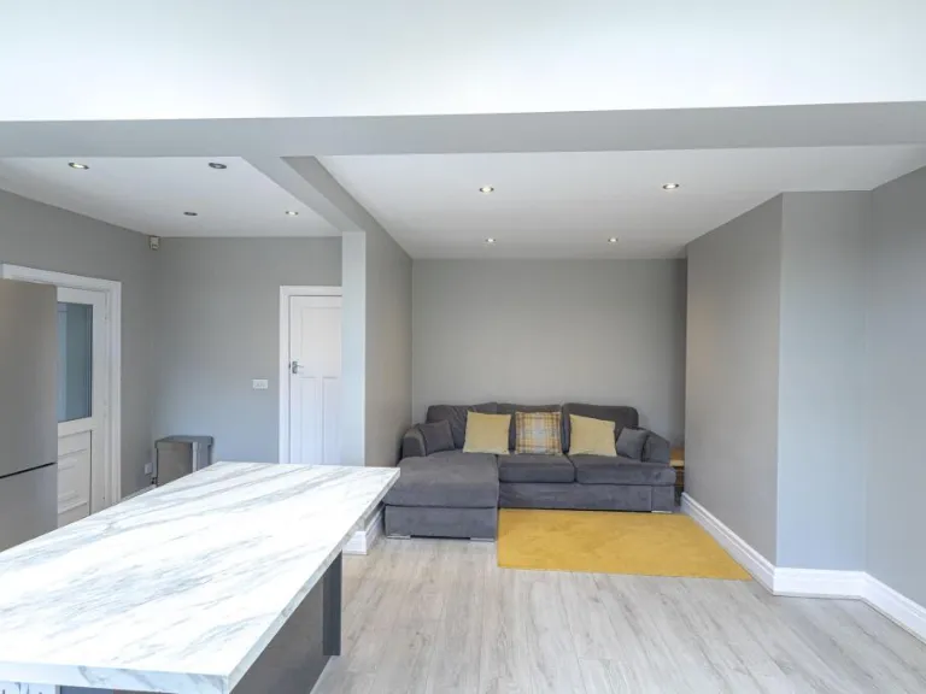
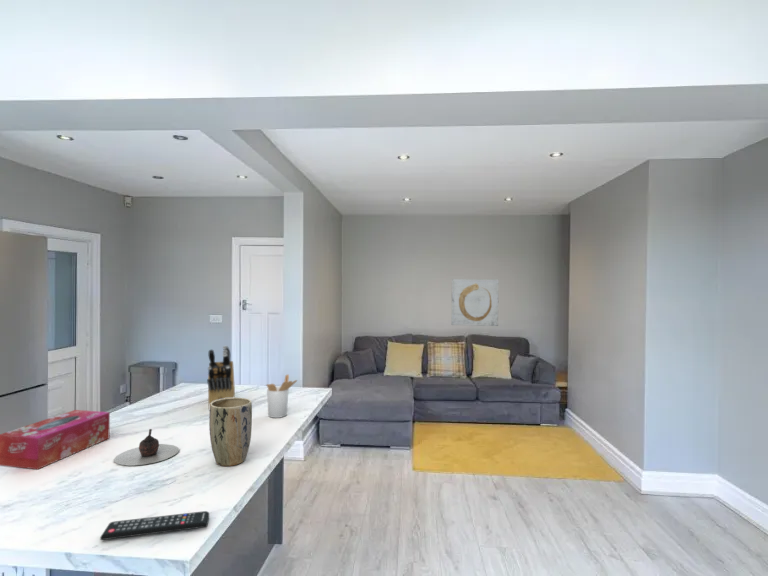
+ plant pot (230, 431)
+ knife block (221, 374)
+ teapot (147, 441)
+ utensil holder (281, 396)
+ wall art (474, 302)
+ tissue box (58, 436)
+ remote control (157, 525)
